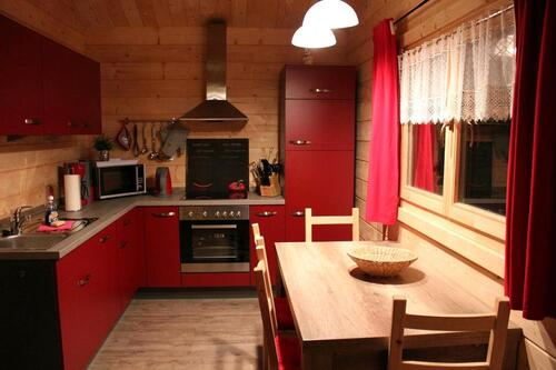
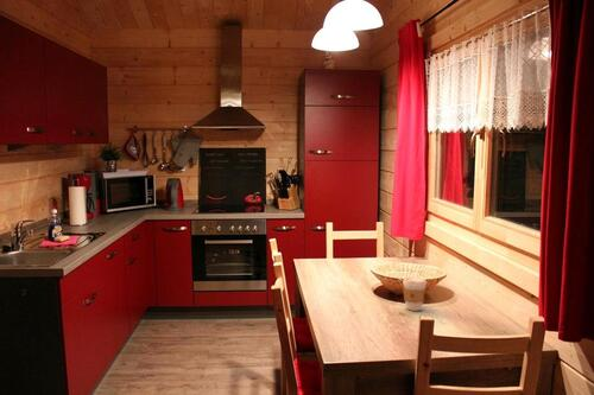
+ coffee cup (413, 293)
